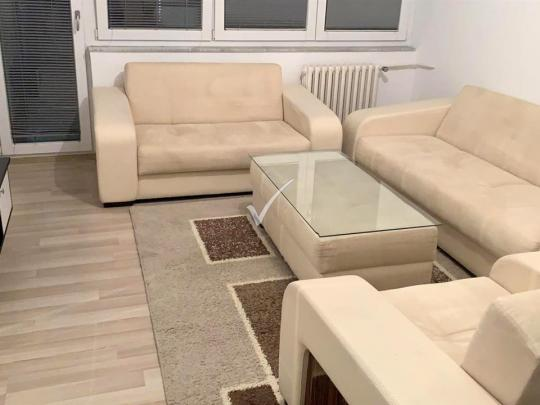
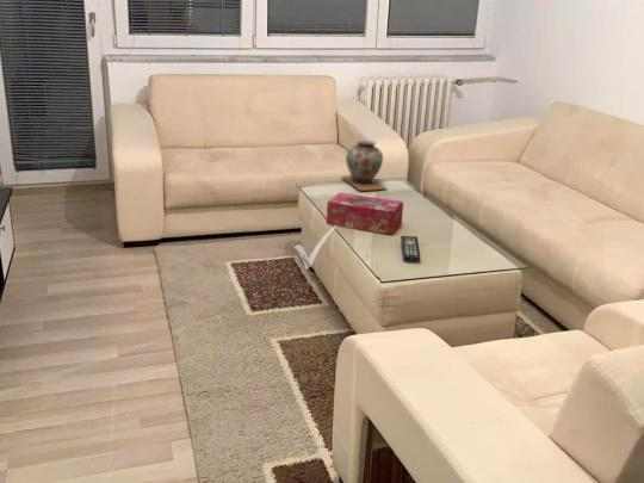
+ tissue box (365, 212)
+ decorative vase (364, 162)
+ remote control (409, 247)
